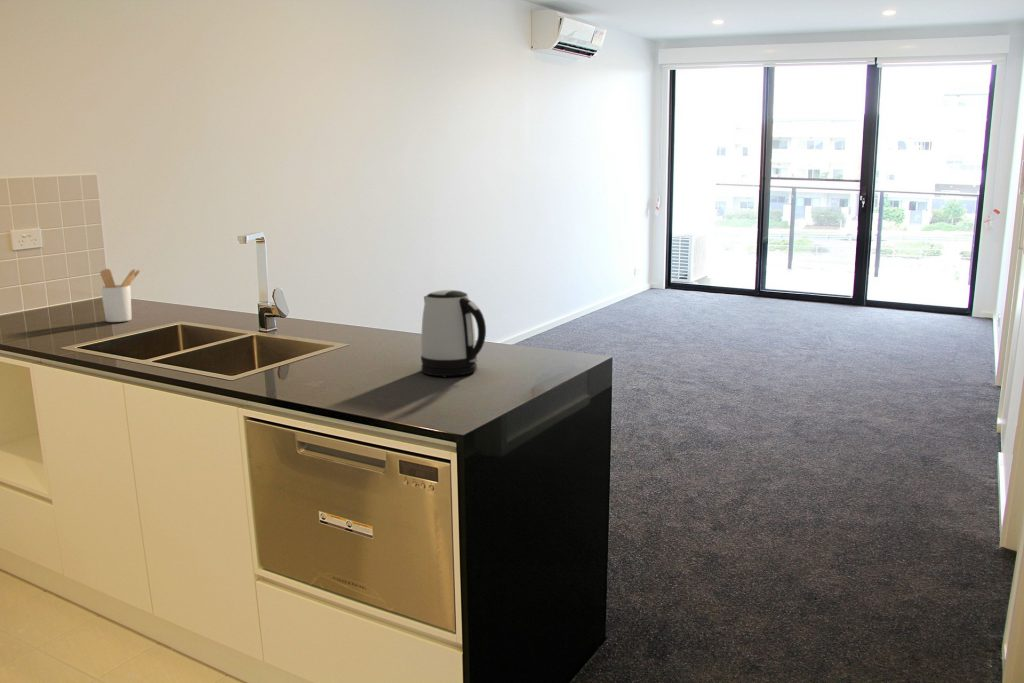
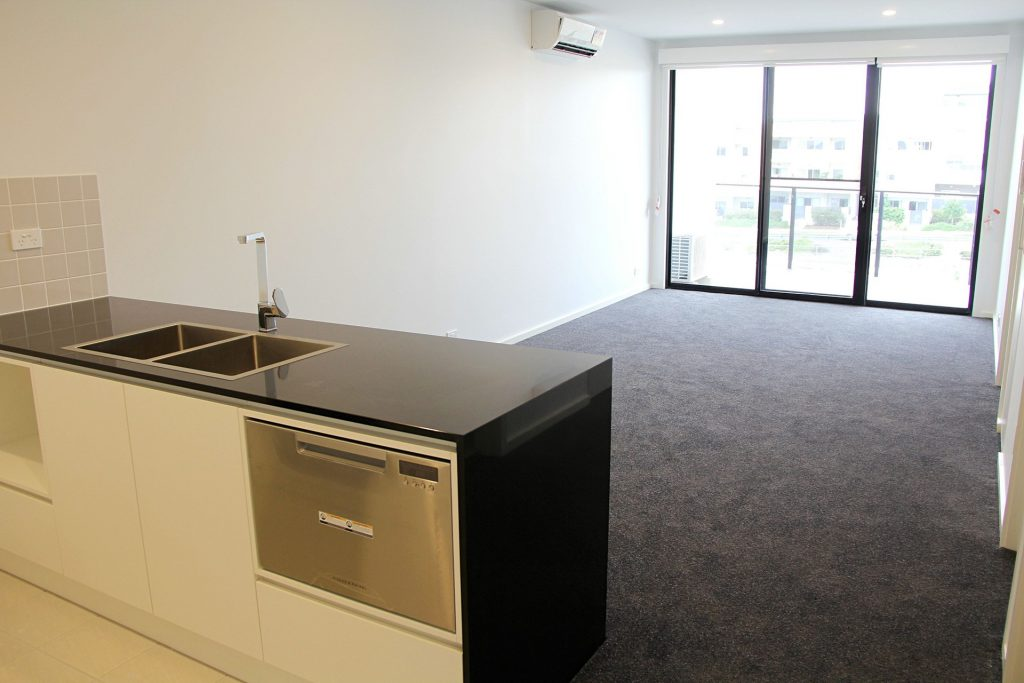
- kettle (454, 331)
- utensil holder (122, 294)
